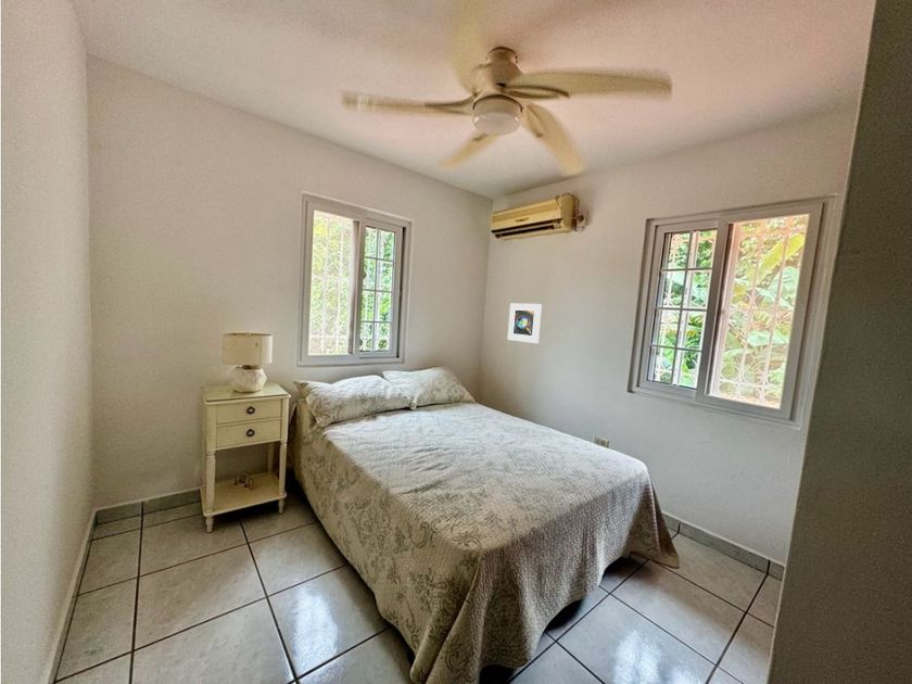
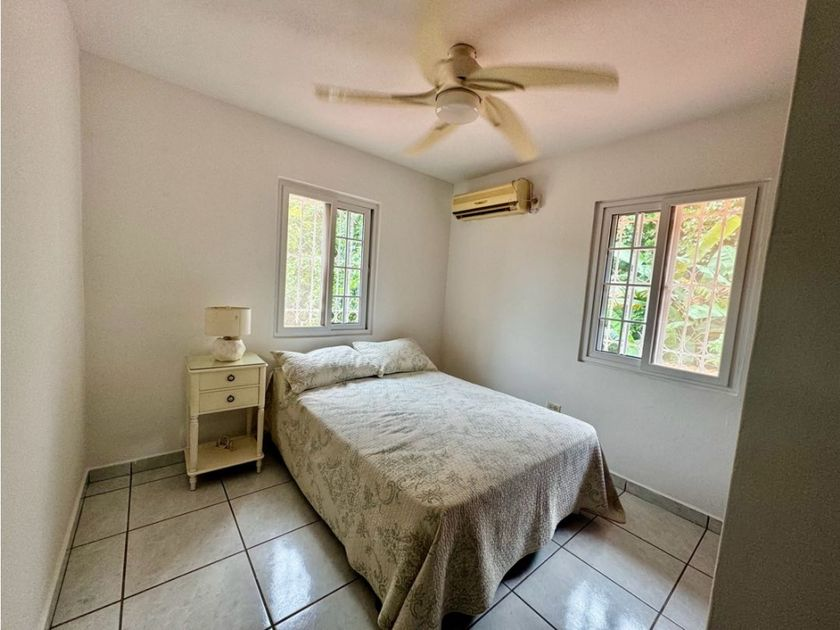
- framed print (523, 322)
